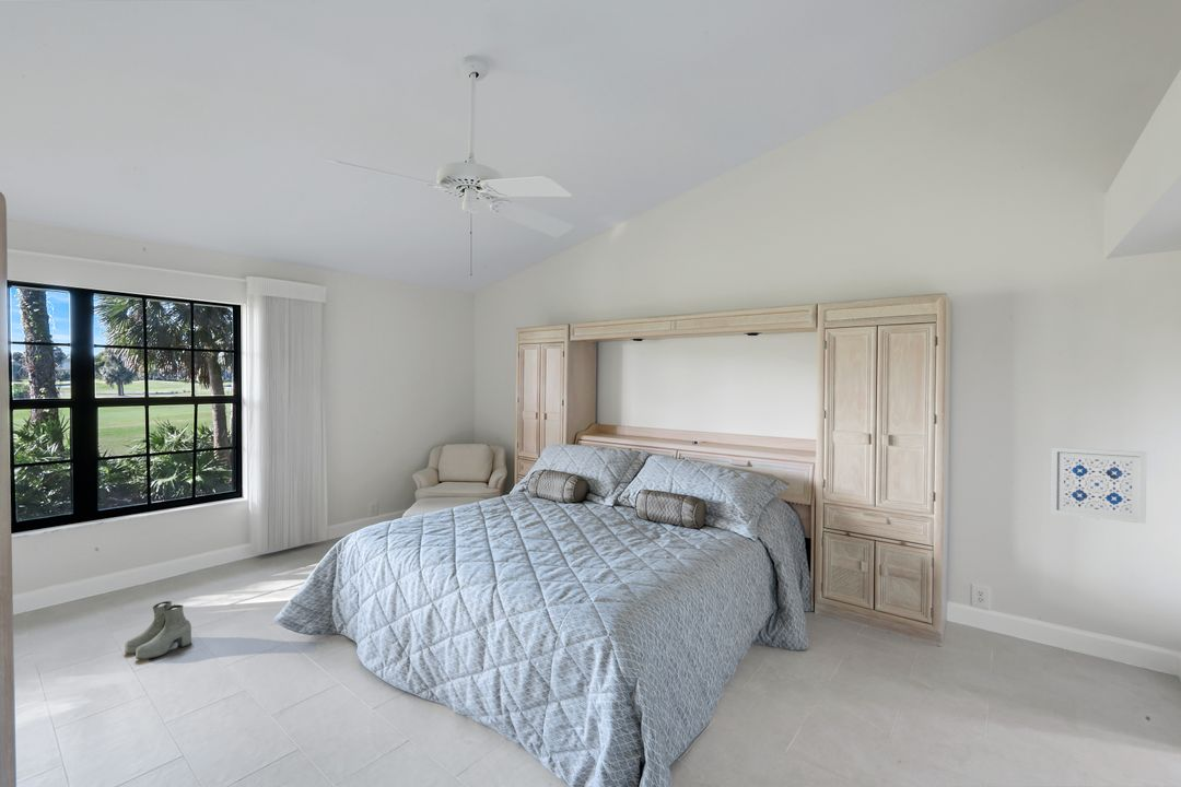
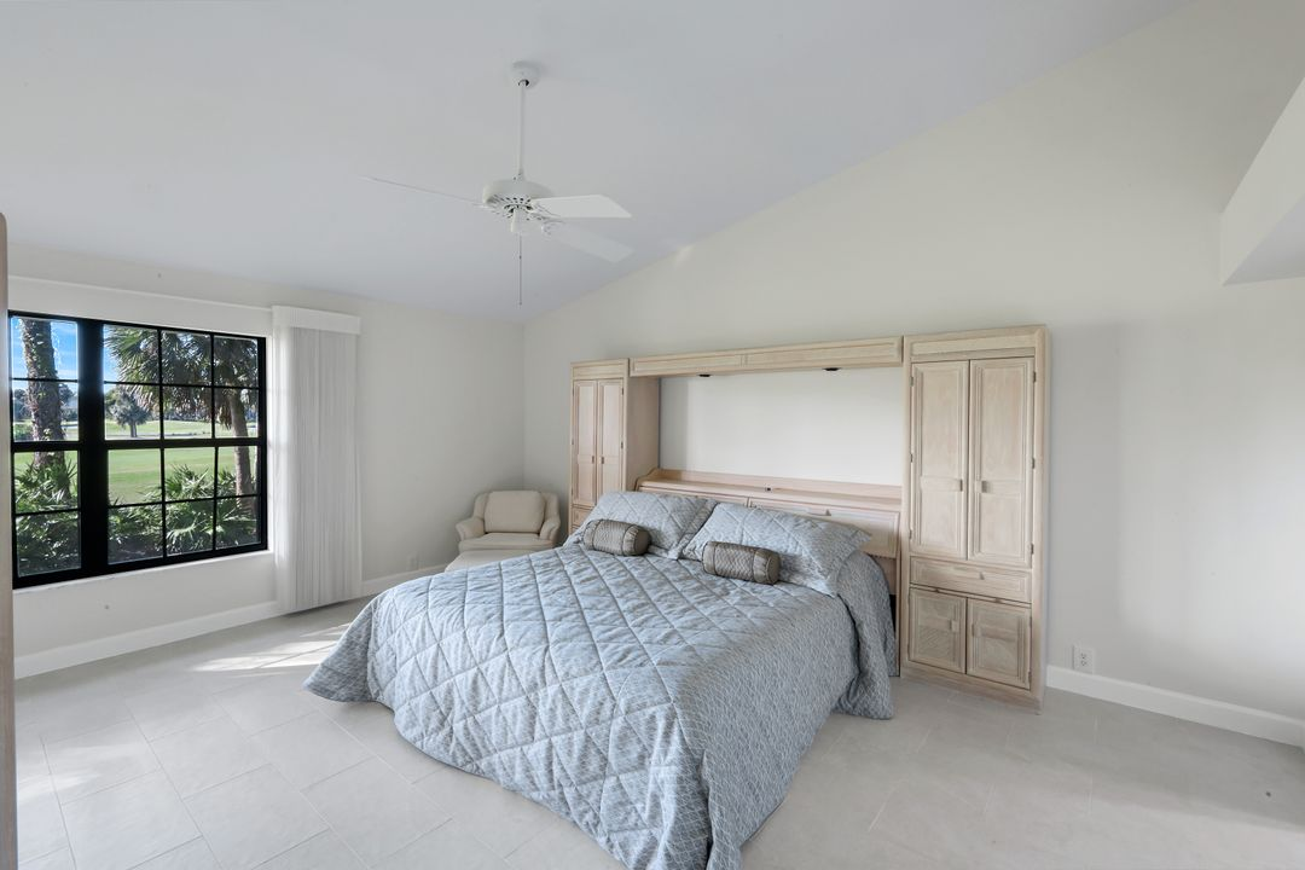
- wall art (1096, 483)
- boots (159, 627)
